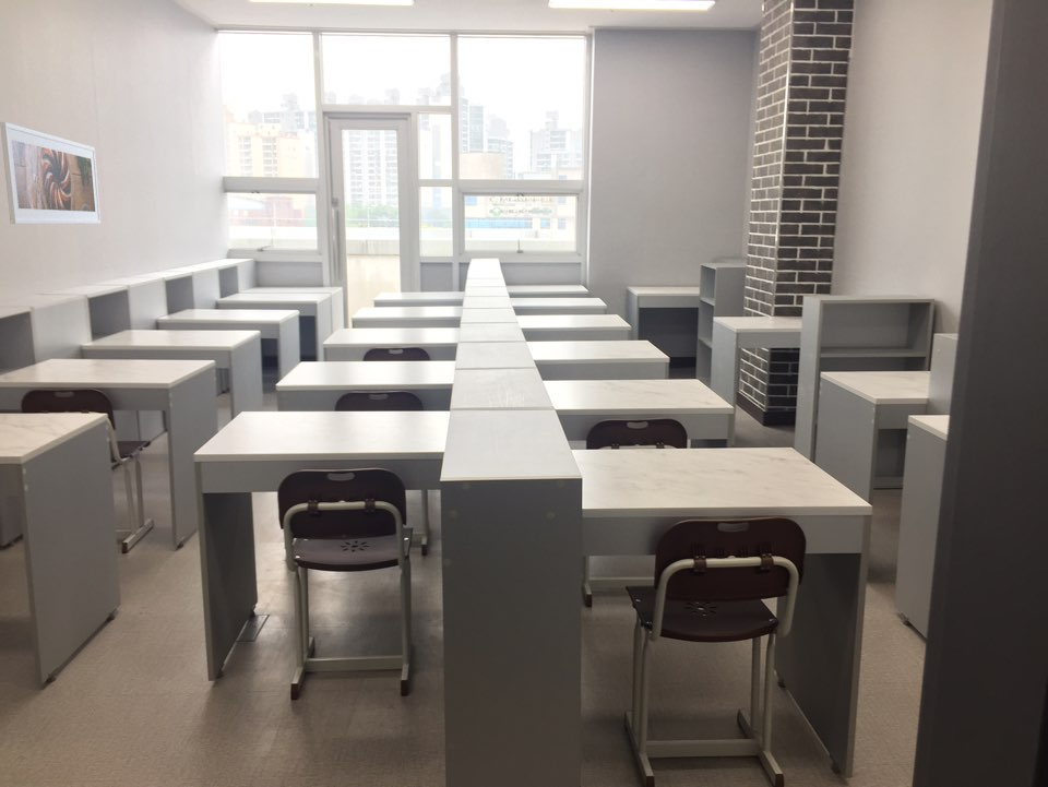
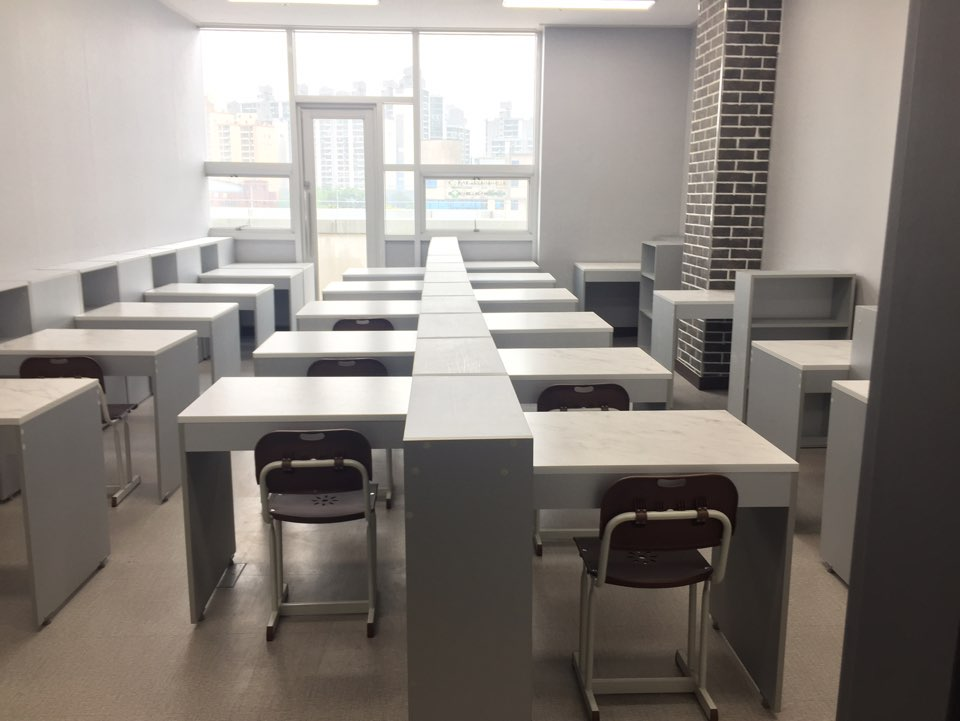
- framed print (58, 180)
